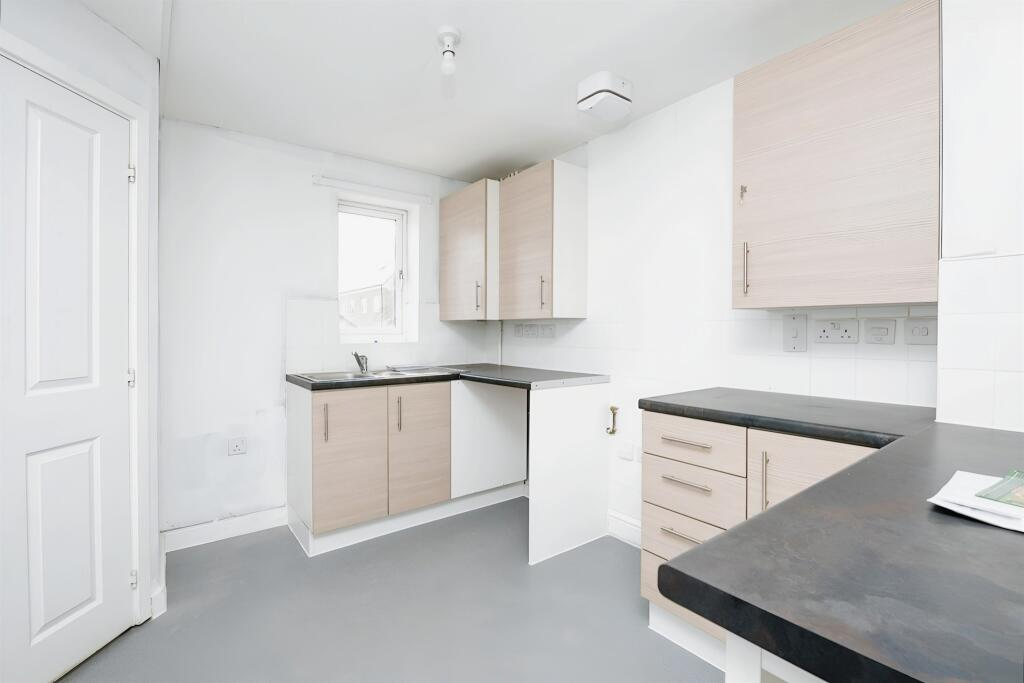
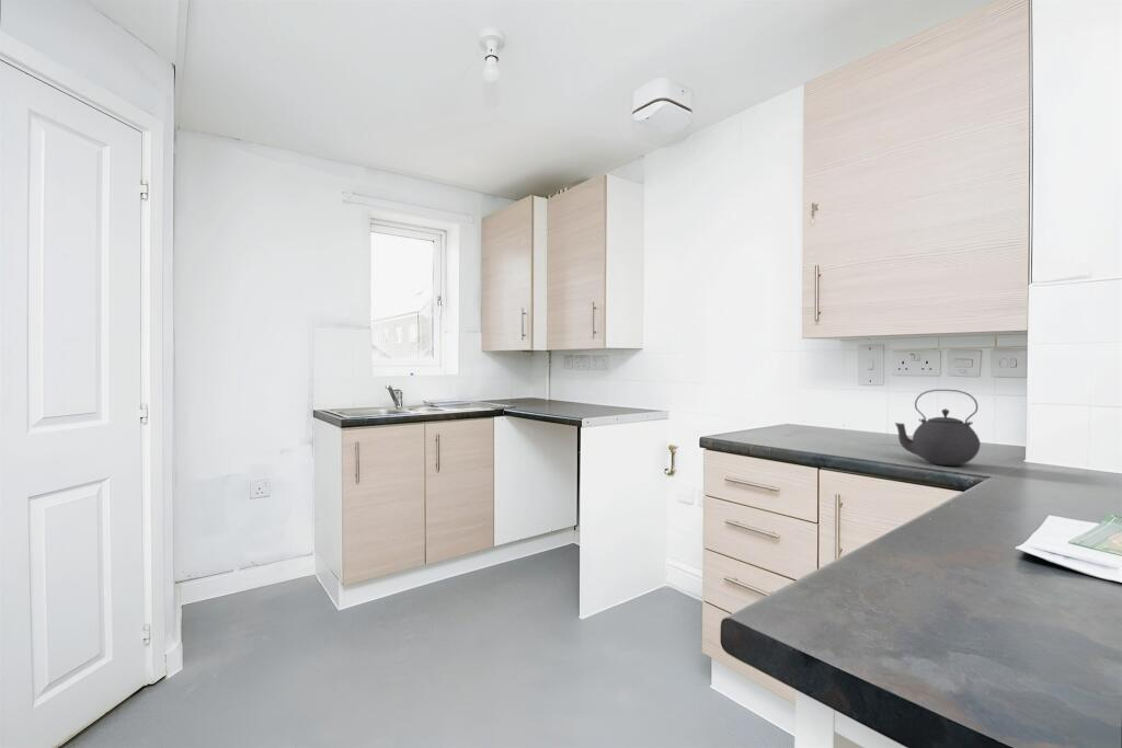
+ kettle (936, 425)
